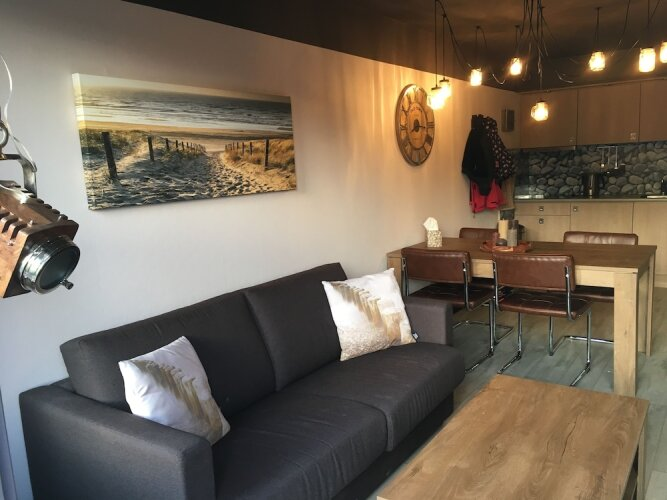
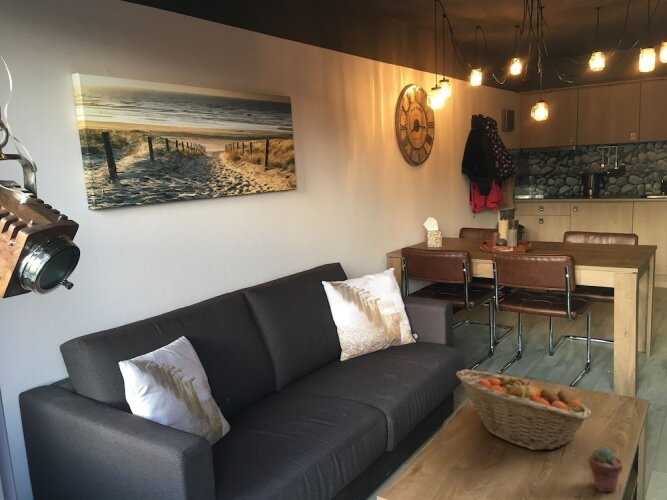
+ potted succulent (605, 467)
+ fruit basket (519, 402)
